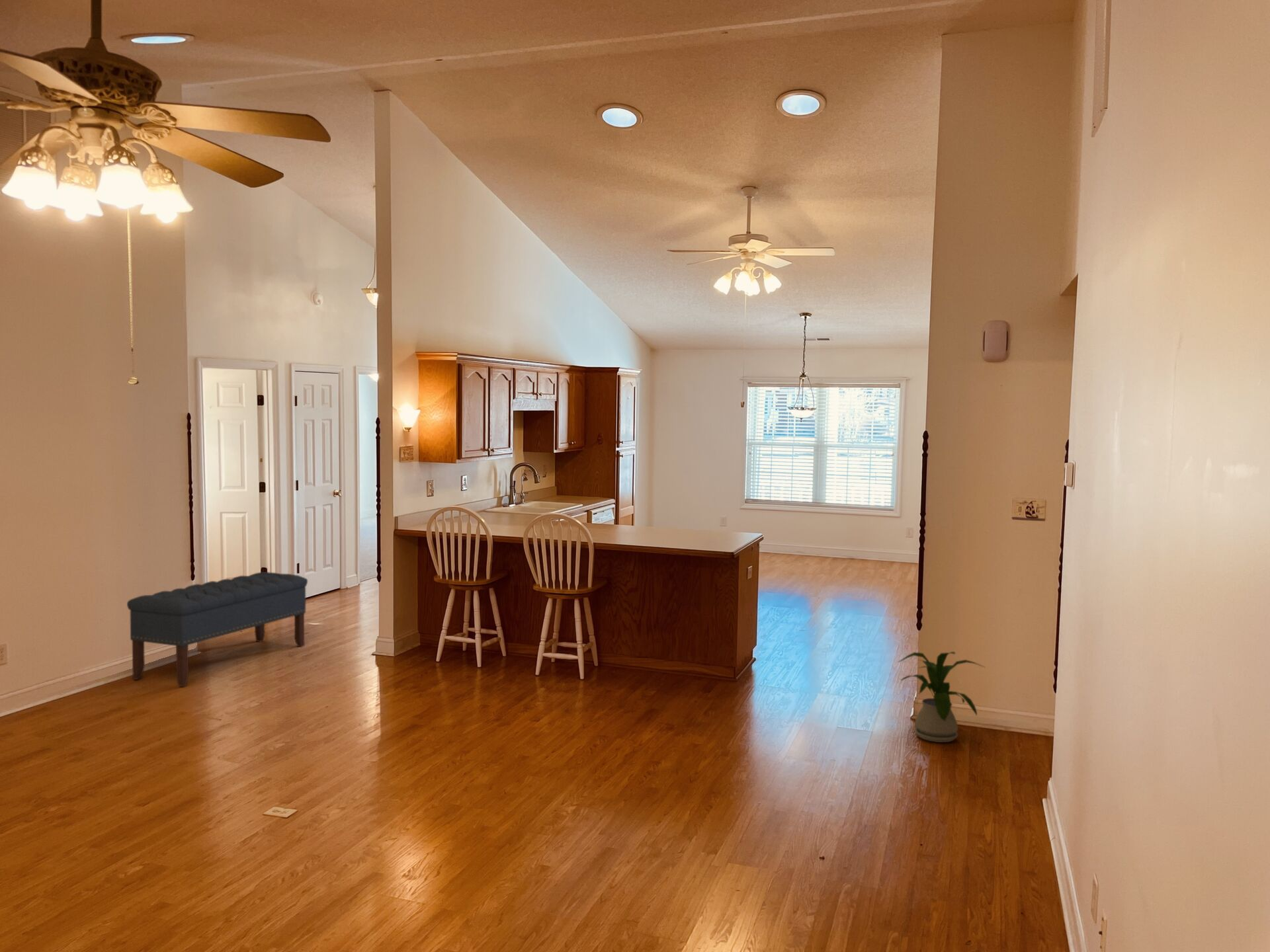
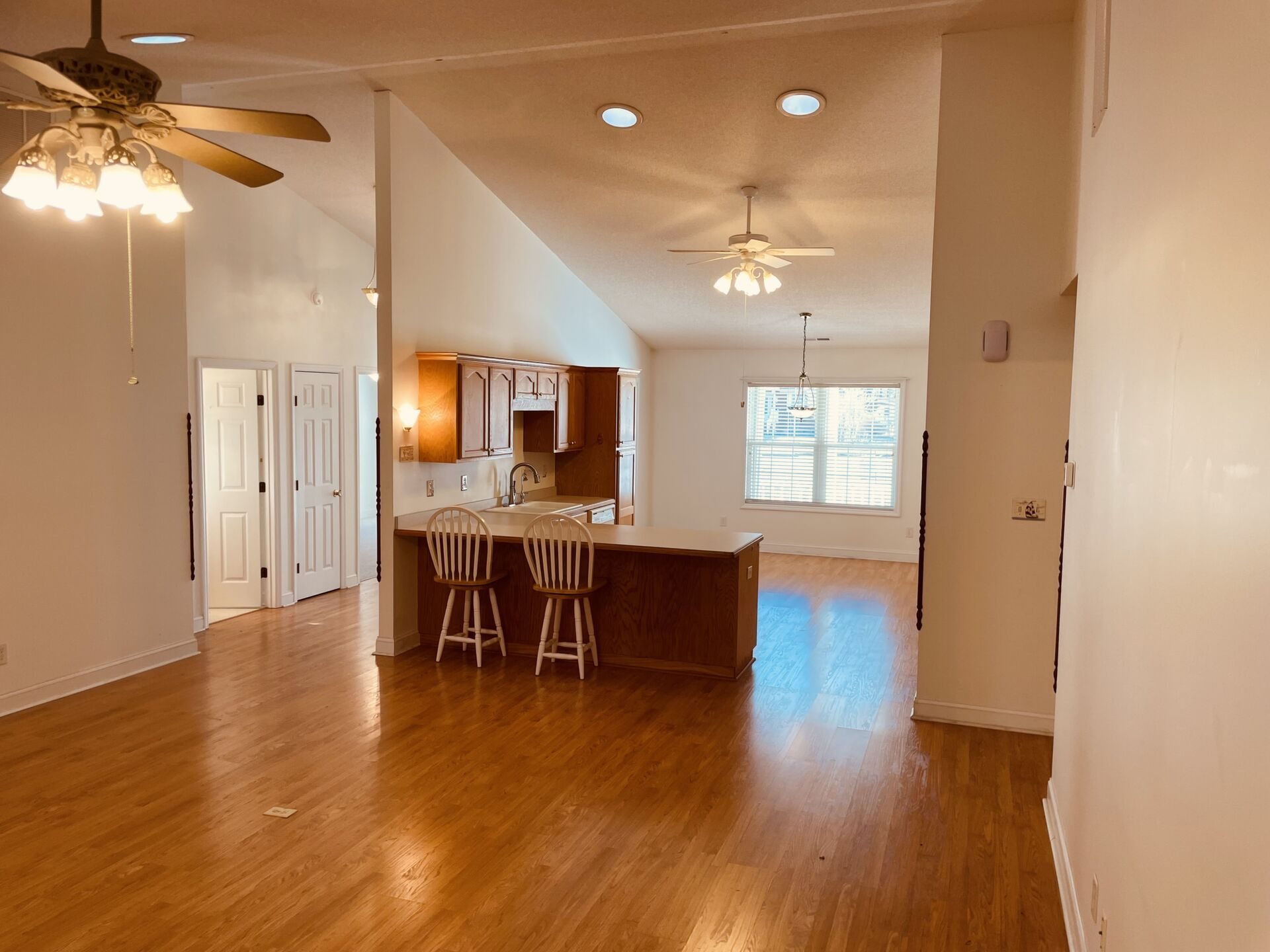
- bench (224, 622)
- house plant (940, 688)
